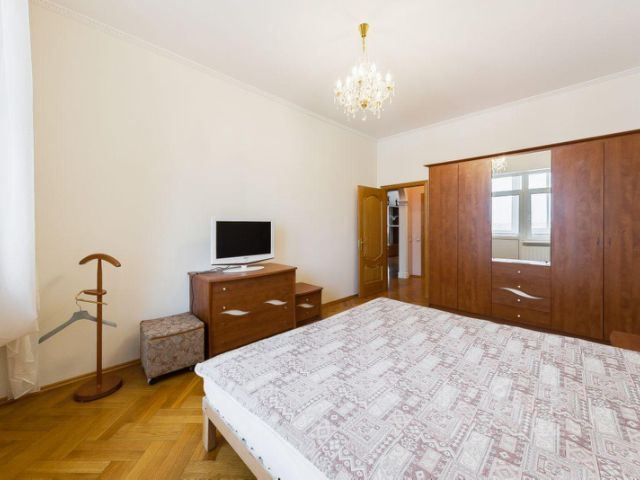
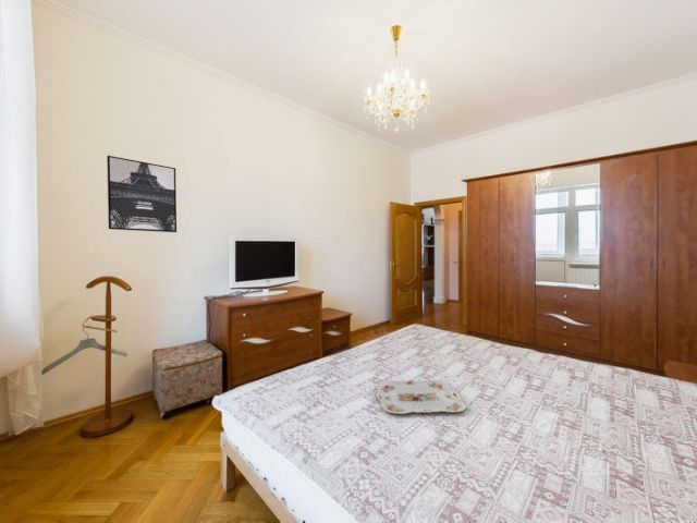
+ serving tray (417, 396)
+ wall art (144, 196)
